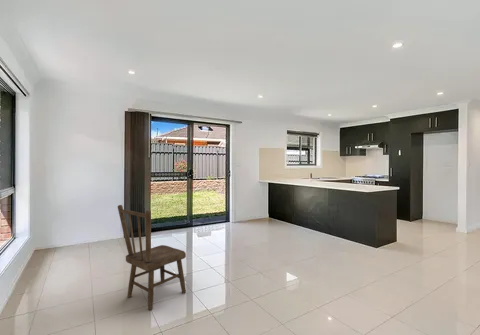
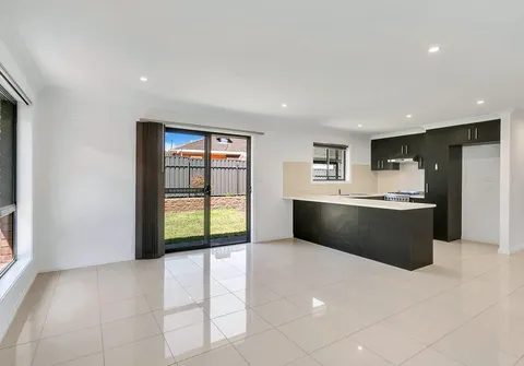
- dining chair (154, 249)
